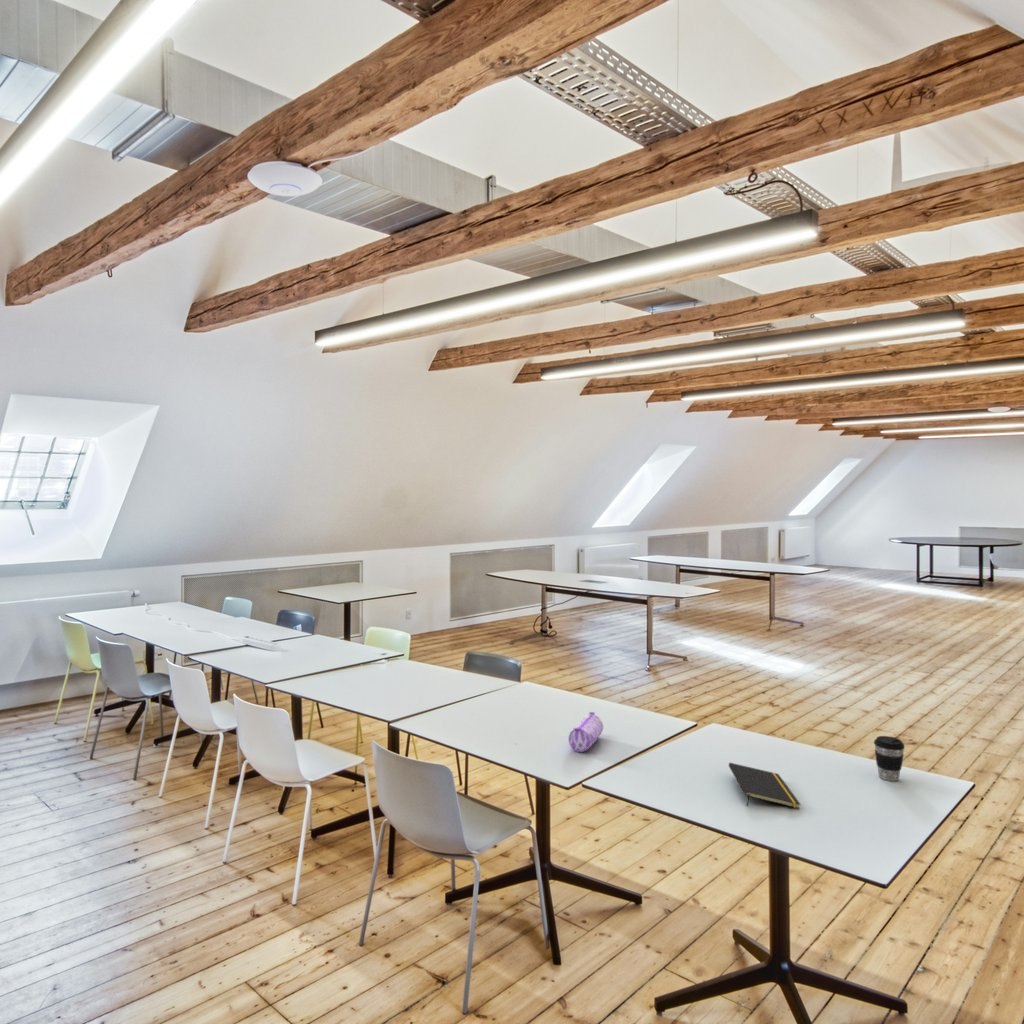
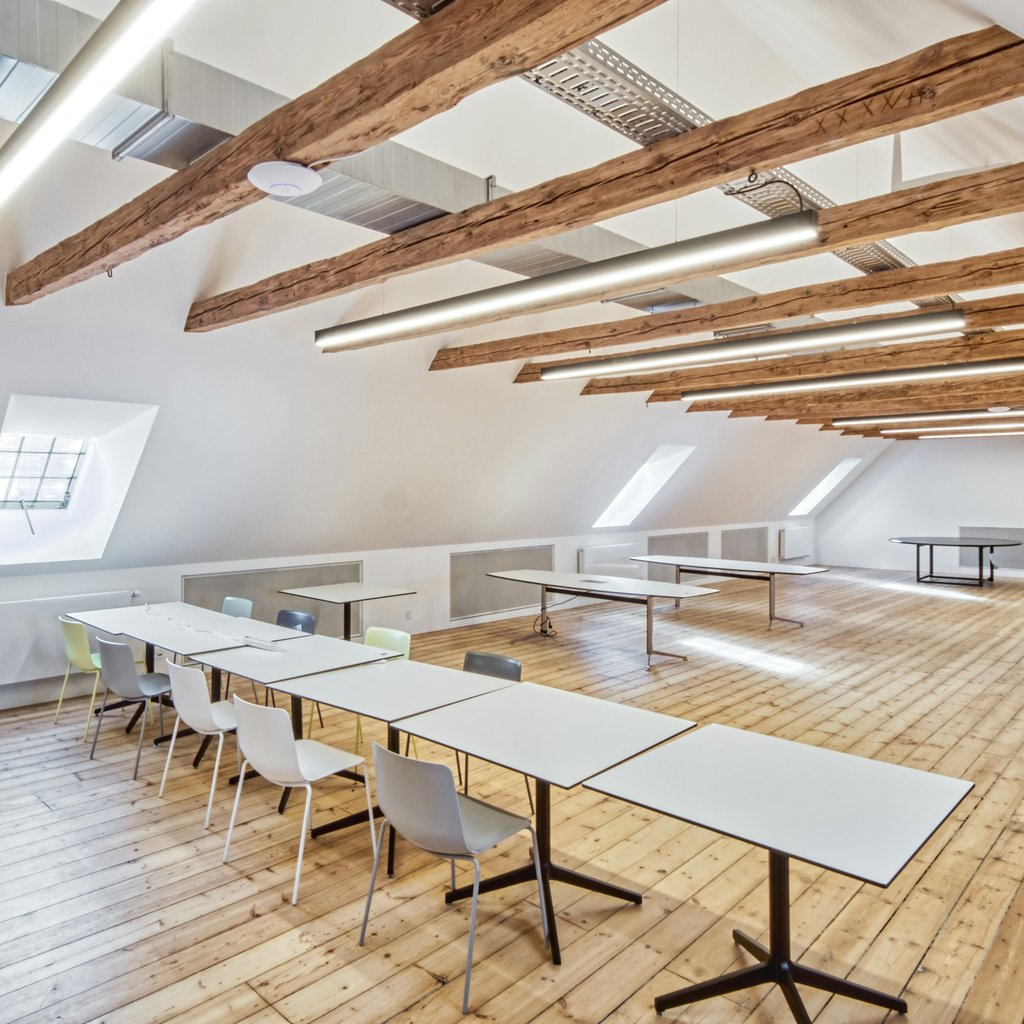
- coffee cup (888, 758)
- notepad (762, 784)
- pencil case (586, 731)
